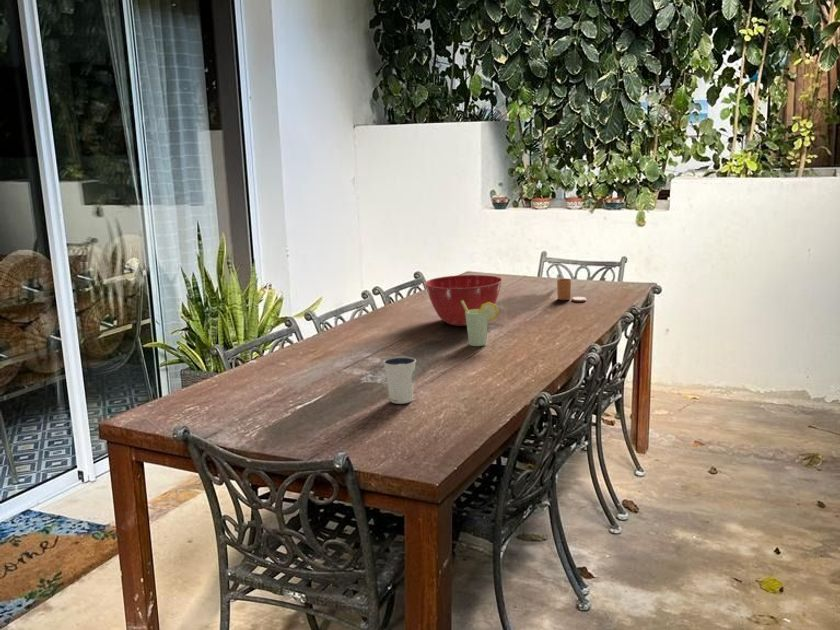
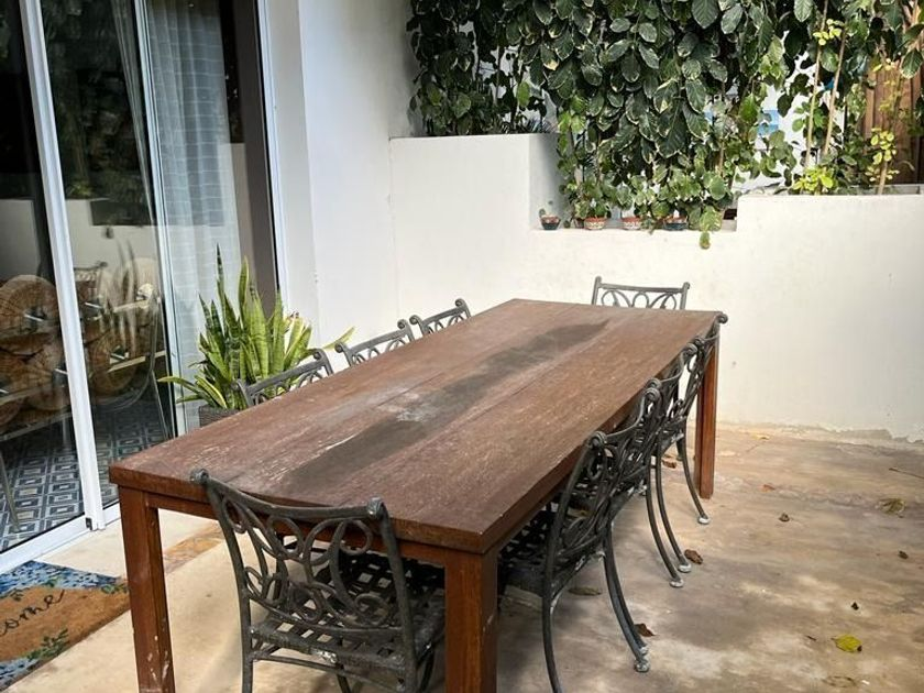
- candle (570, 289)
- dixie cup (400, 380)
- mixing bowl (464, 301)
- cup (480, 322)
